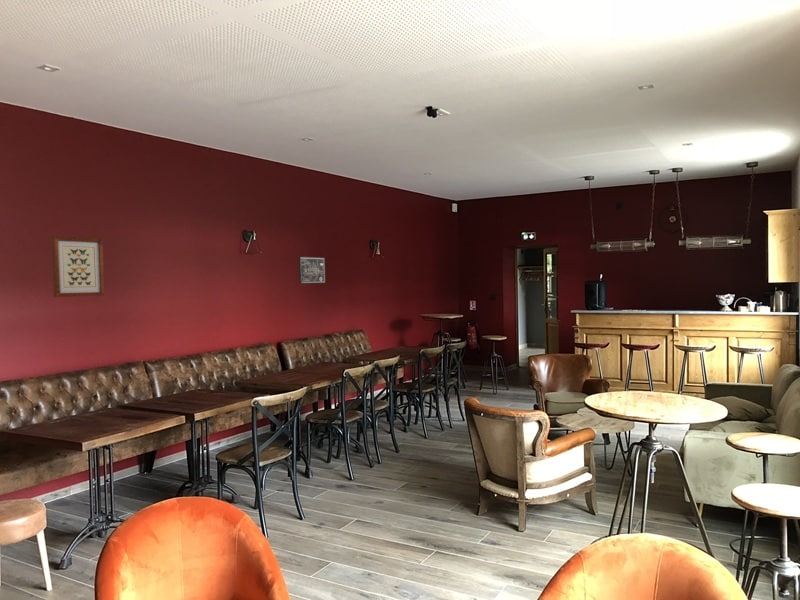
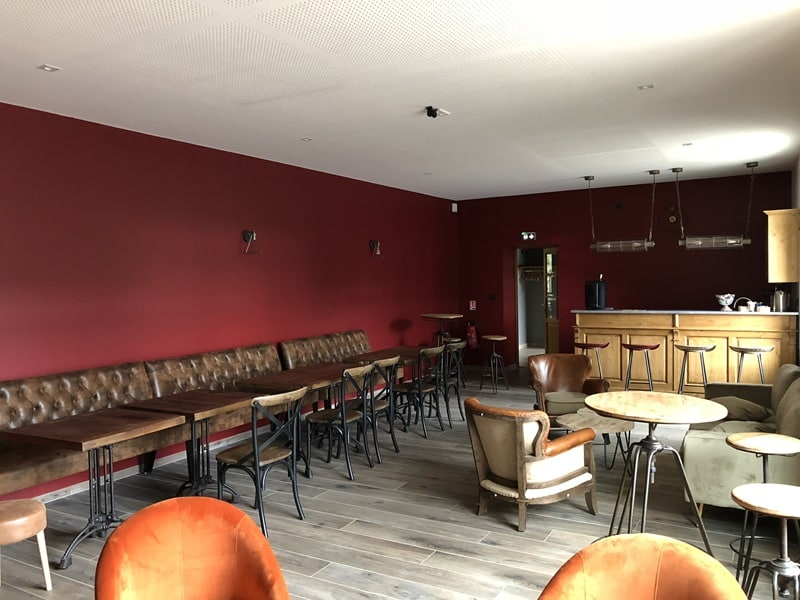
- wall art (312, 270)
- wall art (78, 267)
